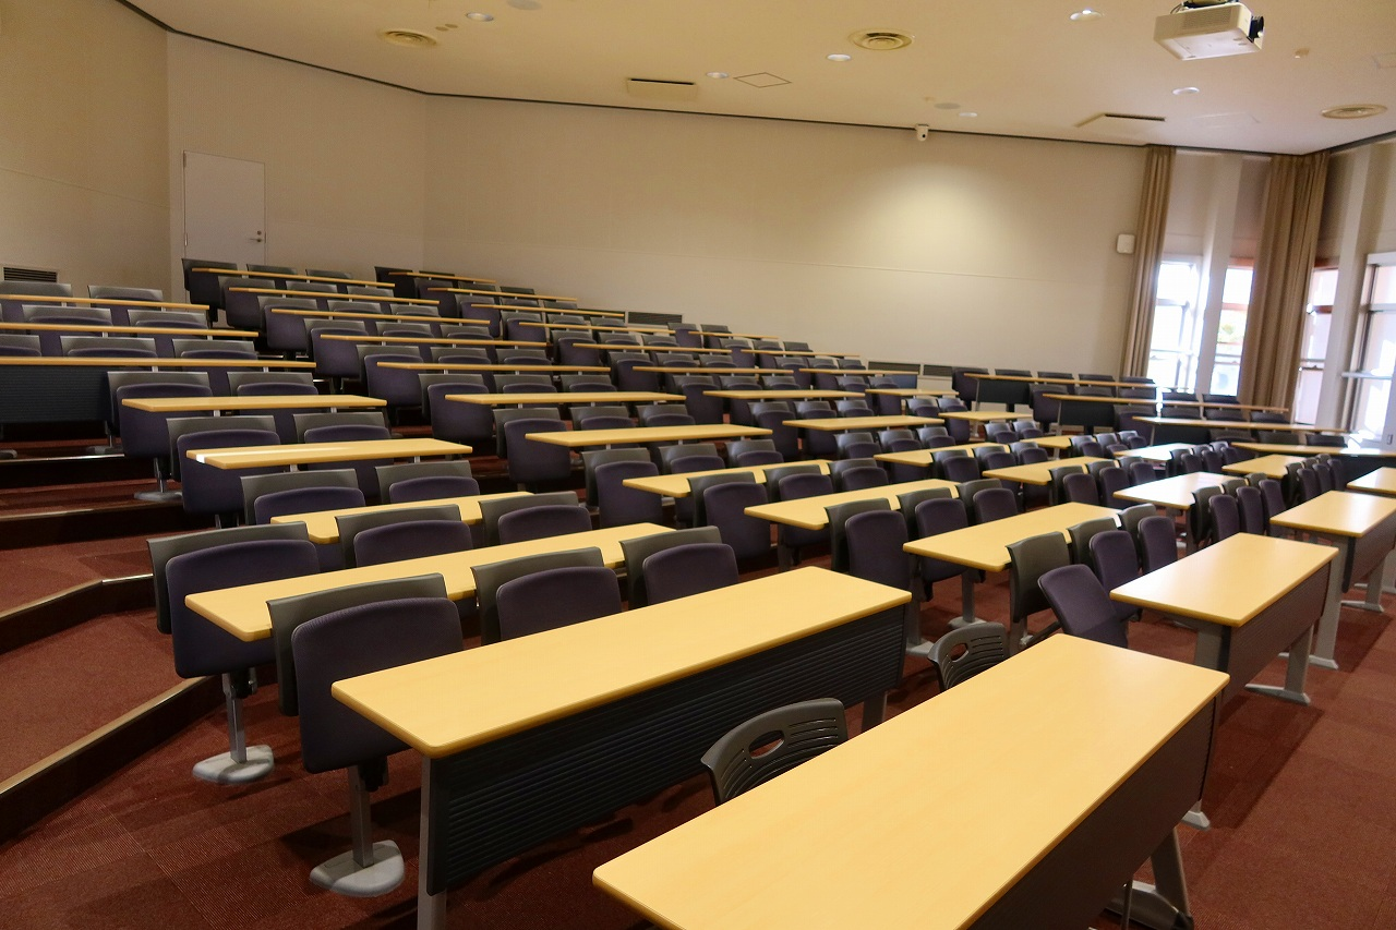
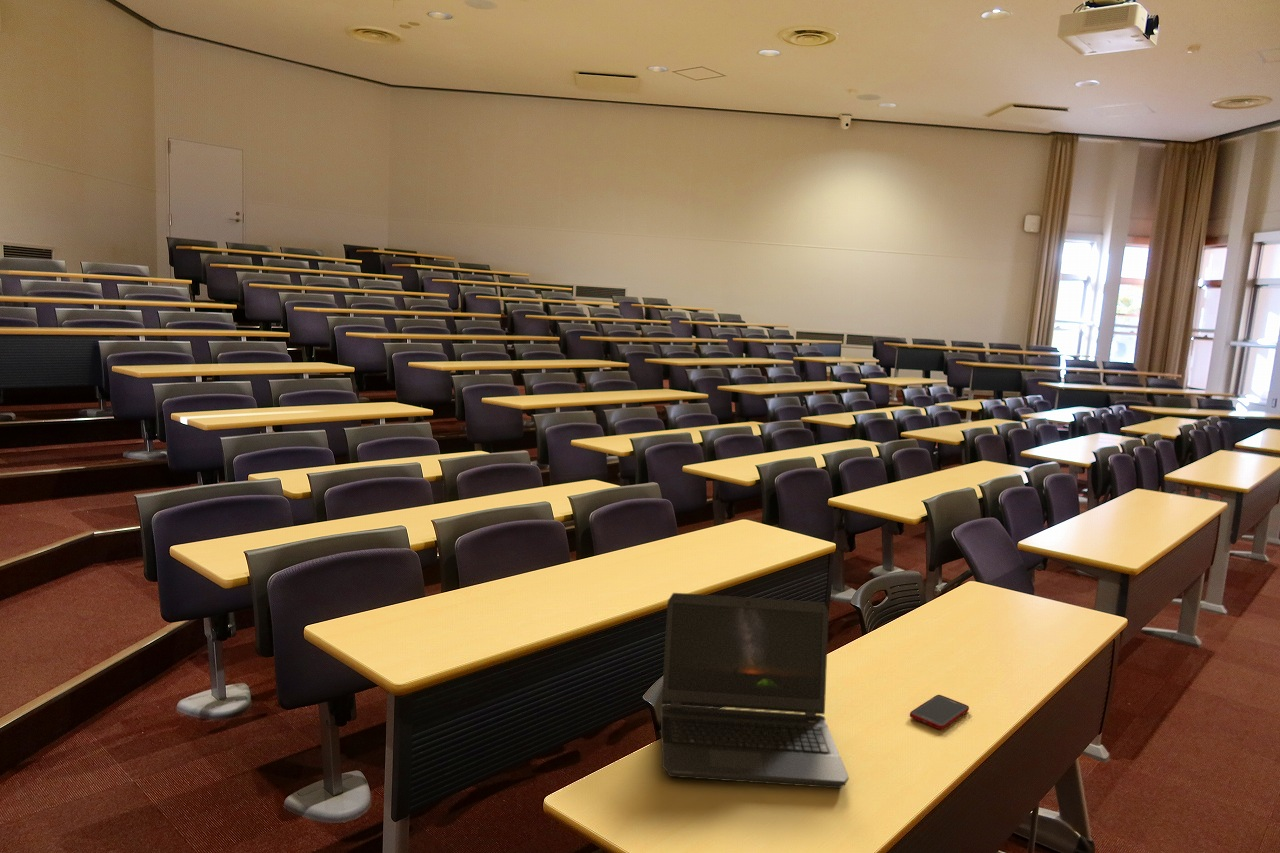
+ laptop computer (751, 684)
+ cell phone (939, 711)
